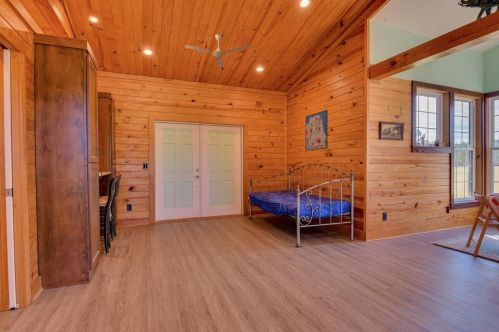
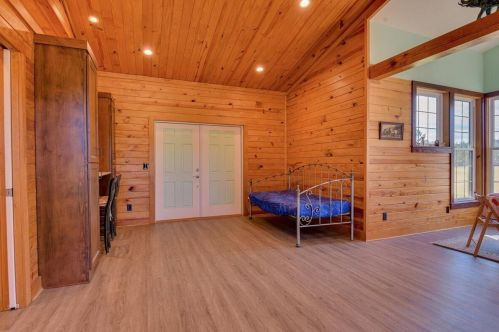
- wall art (315, 131)
- ceiling fan (217, 48)
